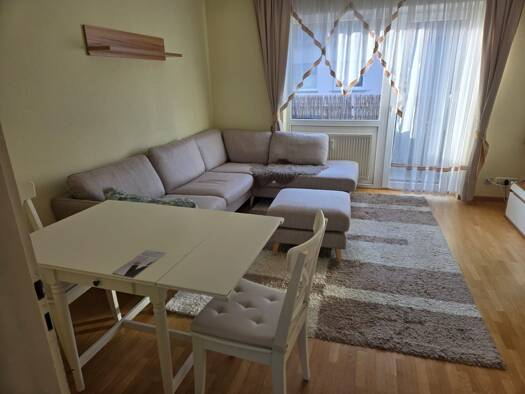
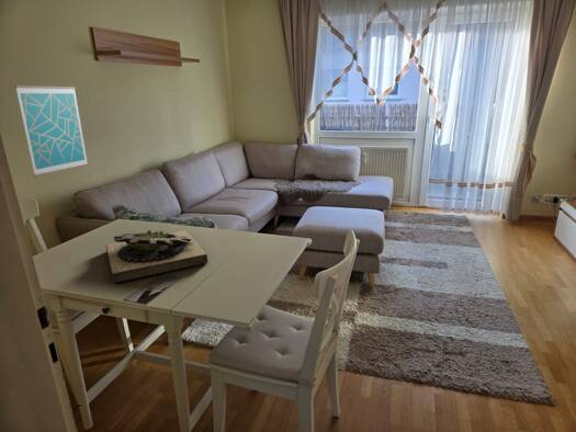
+ succulent planter (153, 243)
+ wall art (55, 129)
